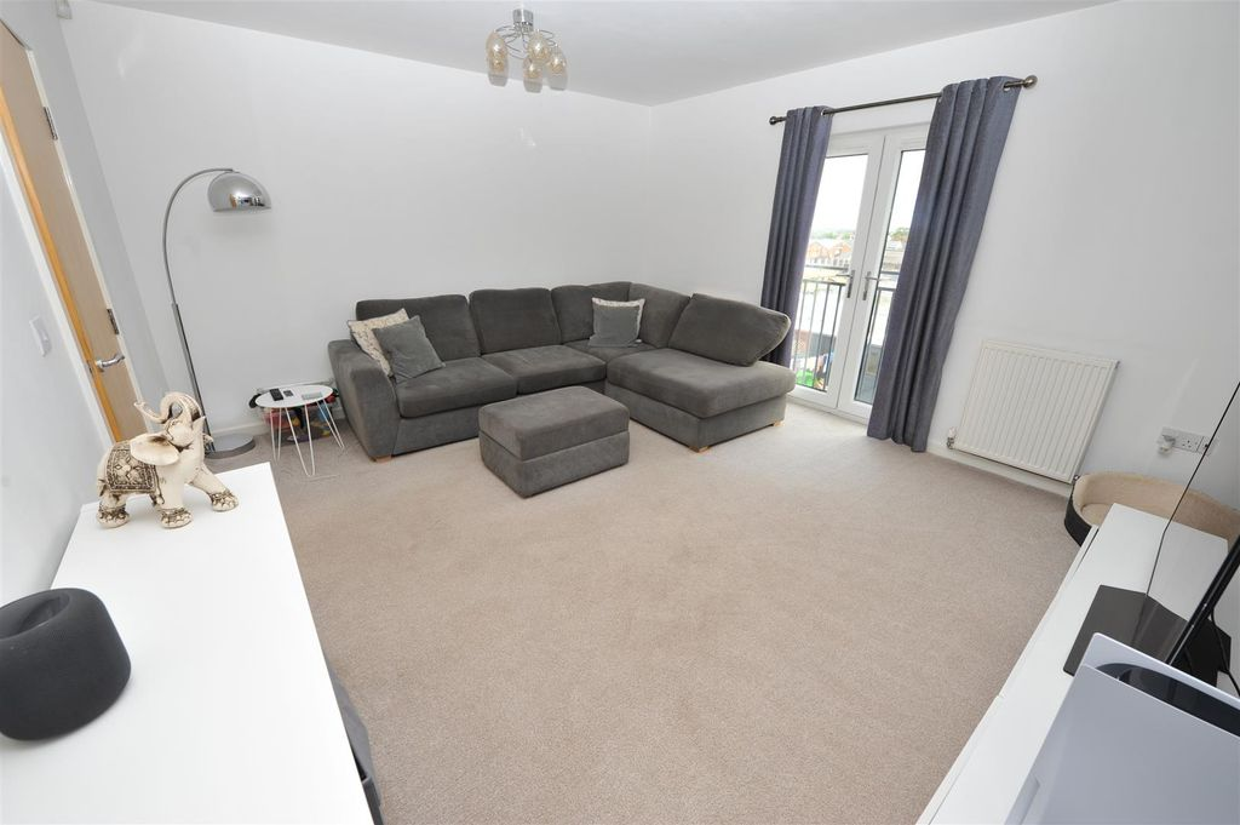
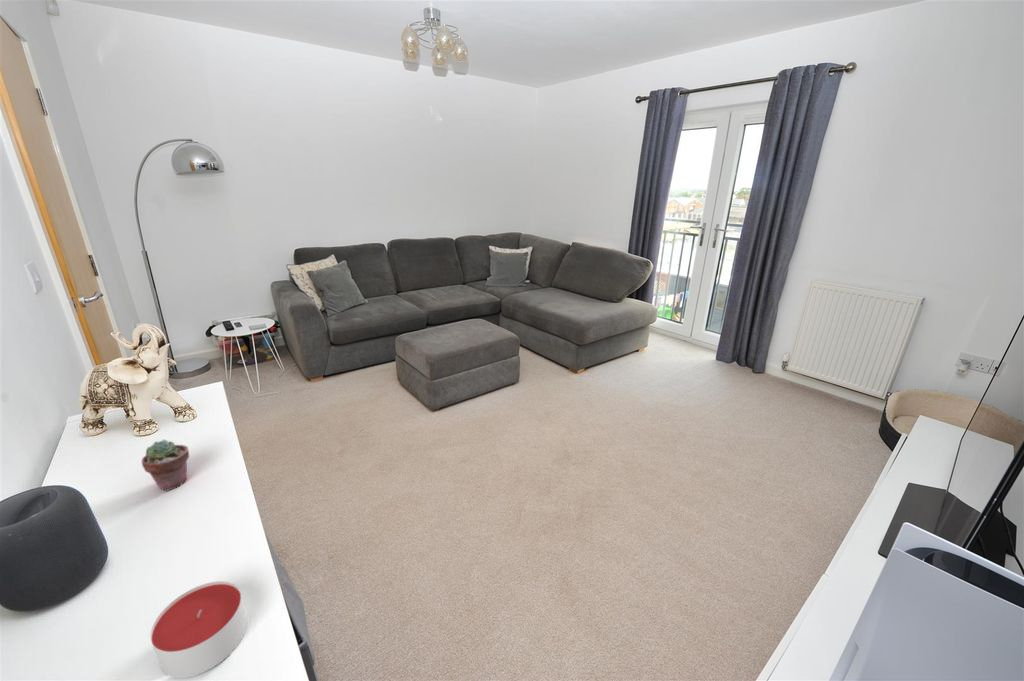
+ candle (201, 625)
+ potted succulent (167, 462)
